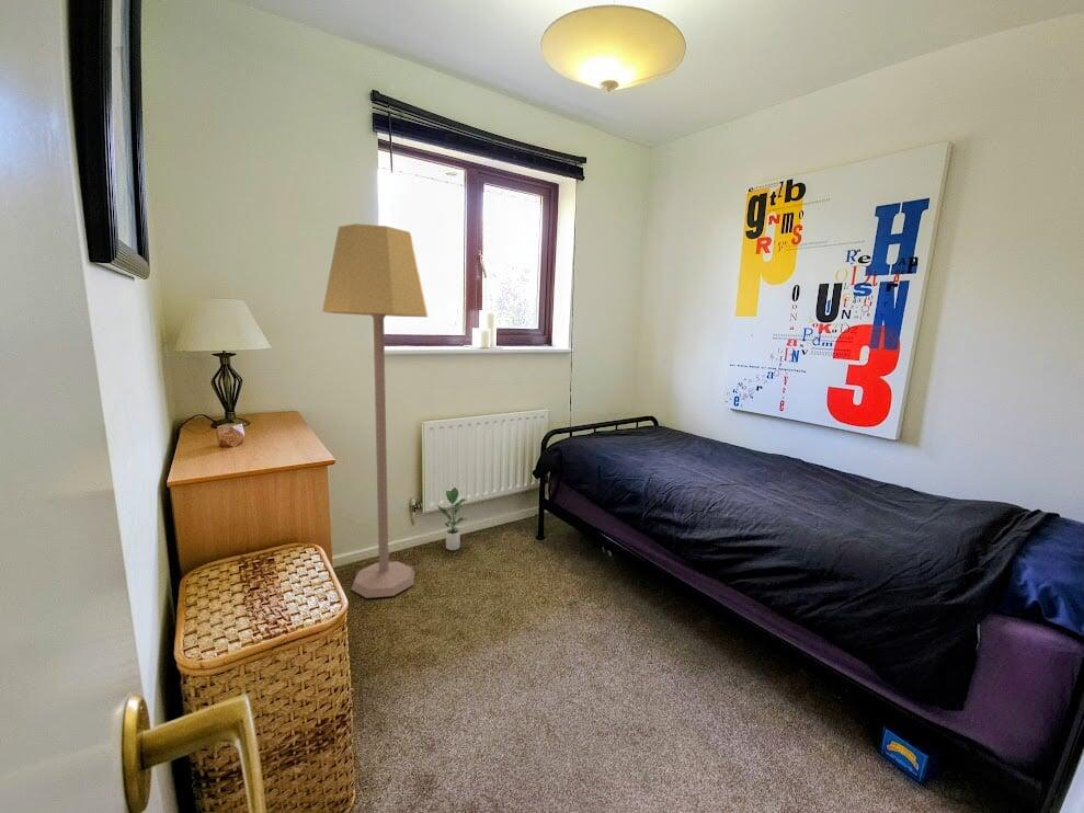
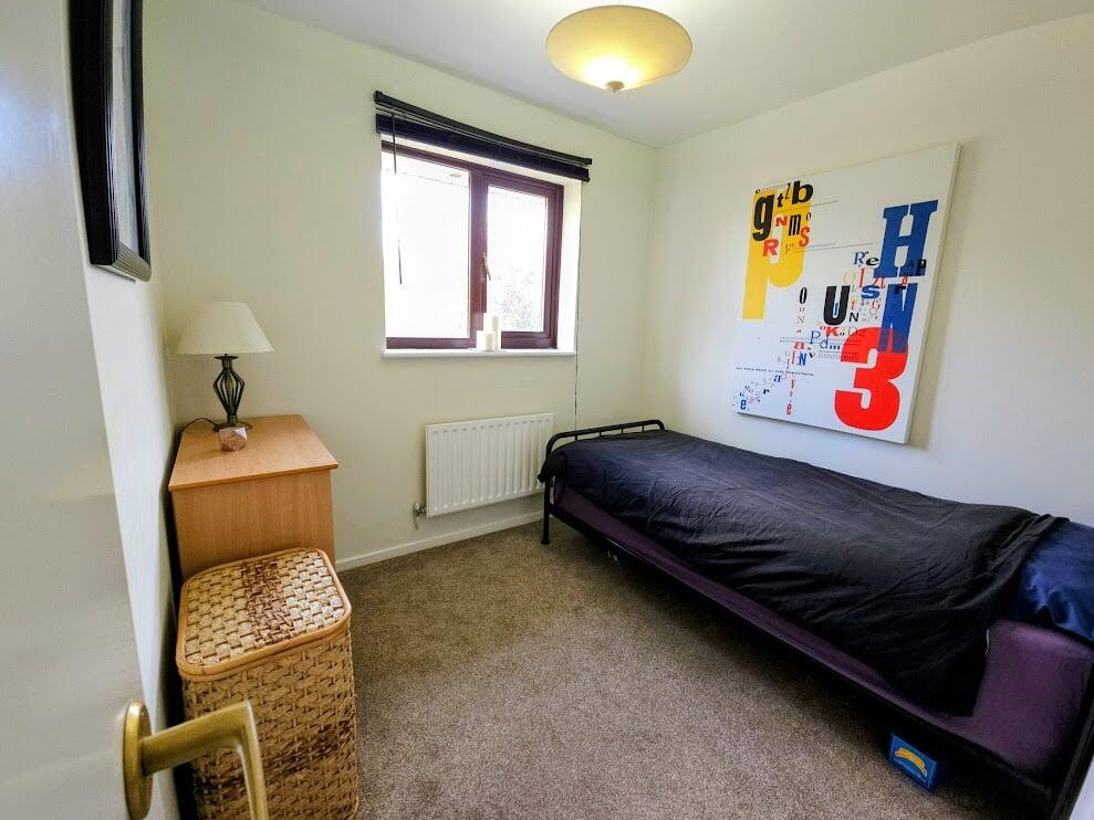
- potted plant (450, 519)
- lamp (380, 417)
